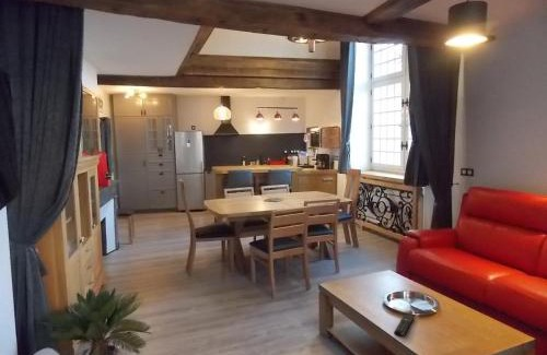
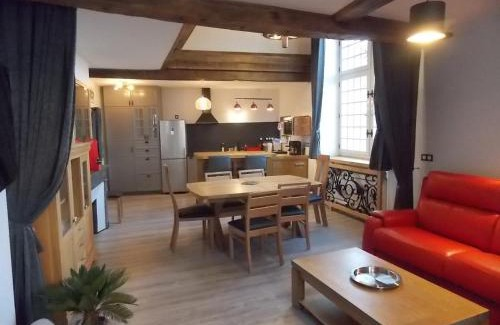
- remote control (404, 326)
